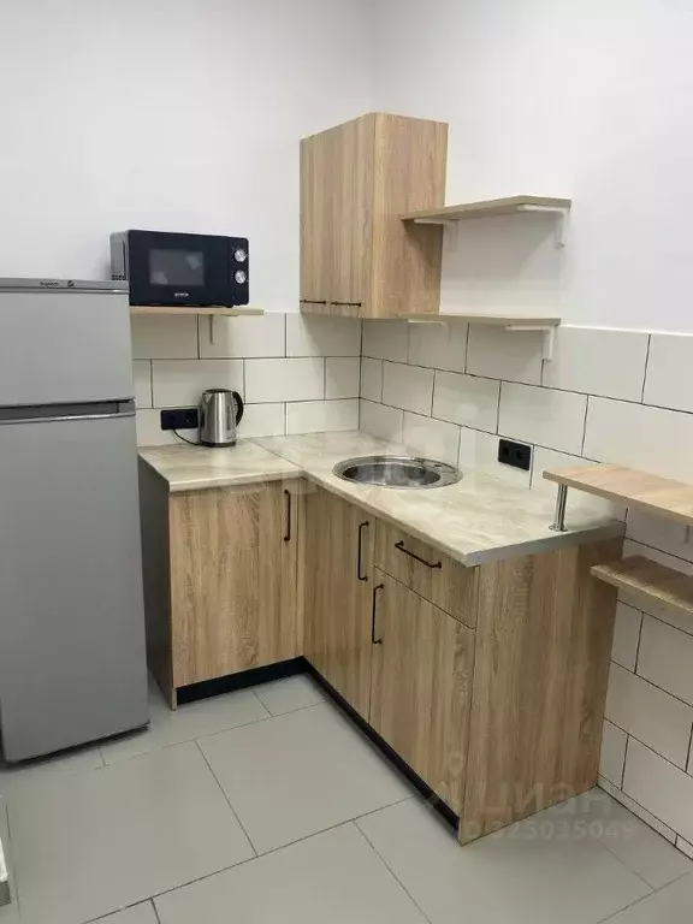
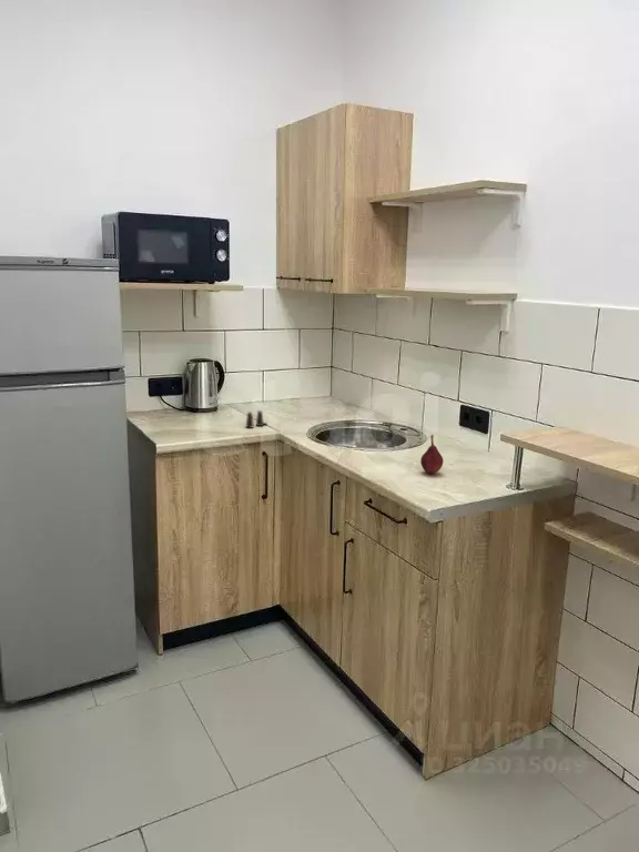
+ salt shaker (256, 418)
+ fruit (432, 454)
